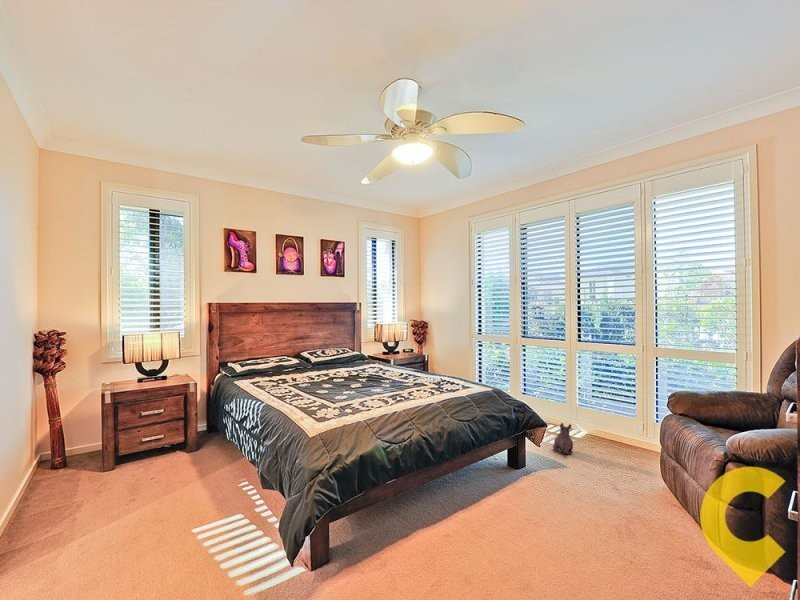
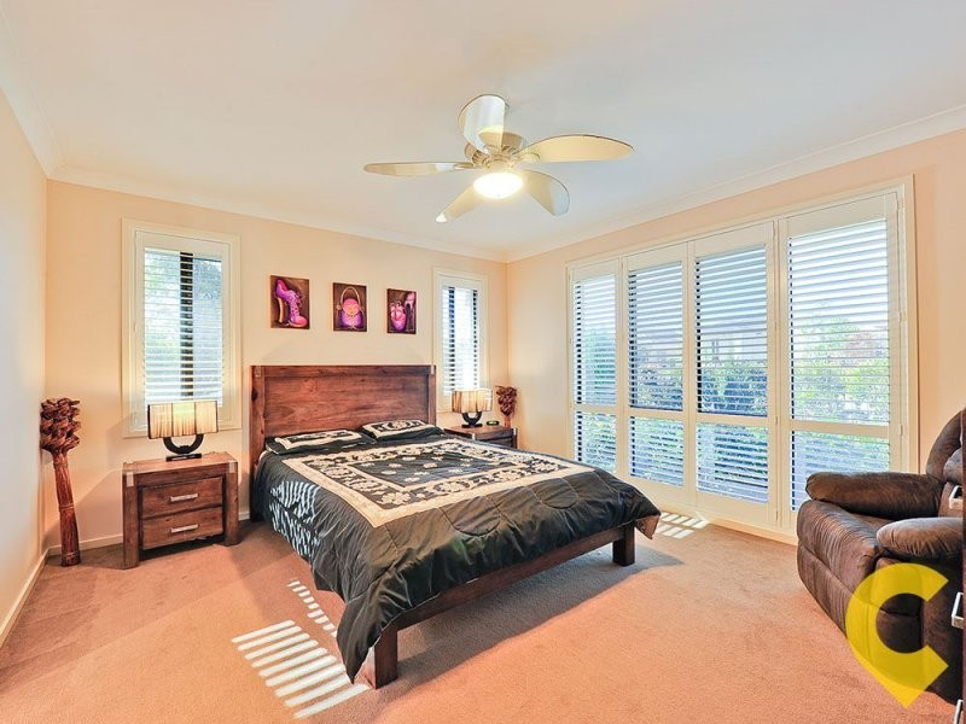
- plush toy (565, 438)
